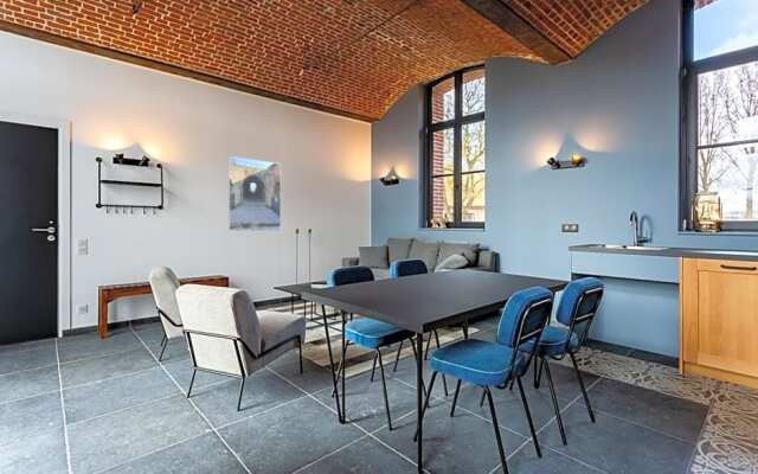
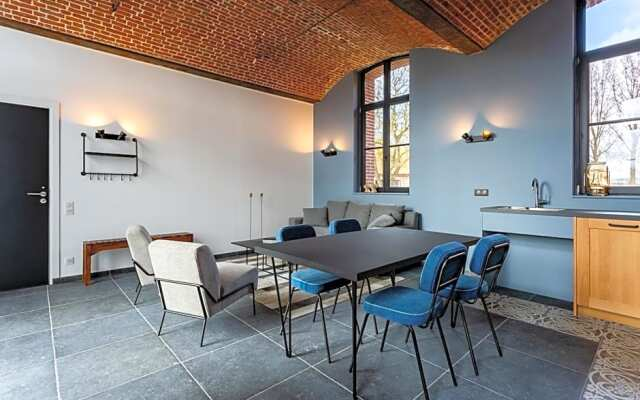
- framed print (255, 196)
